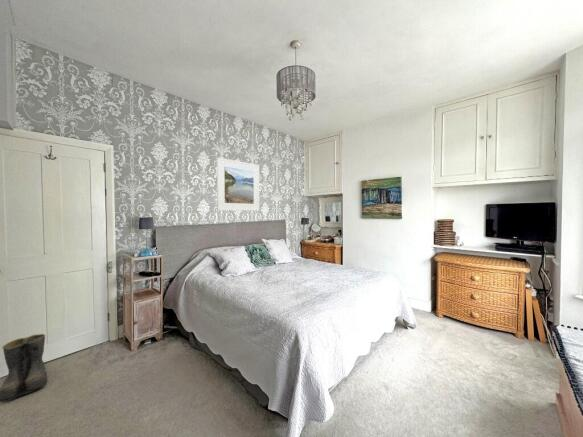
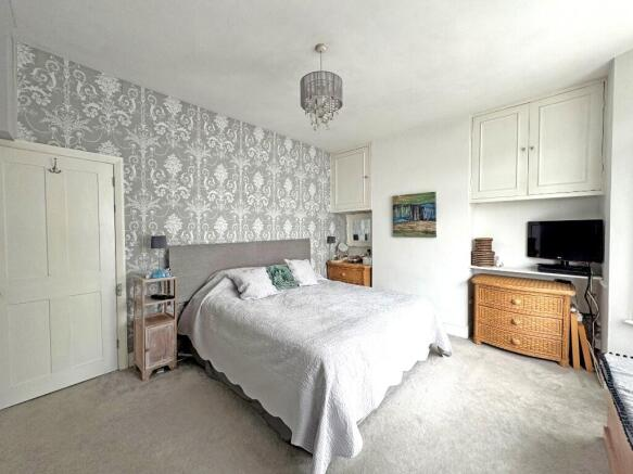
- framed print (239, 186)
- boots (23, 364)
